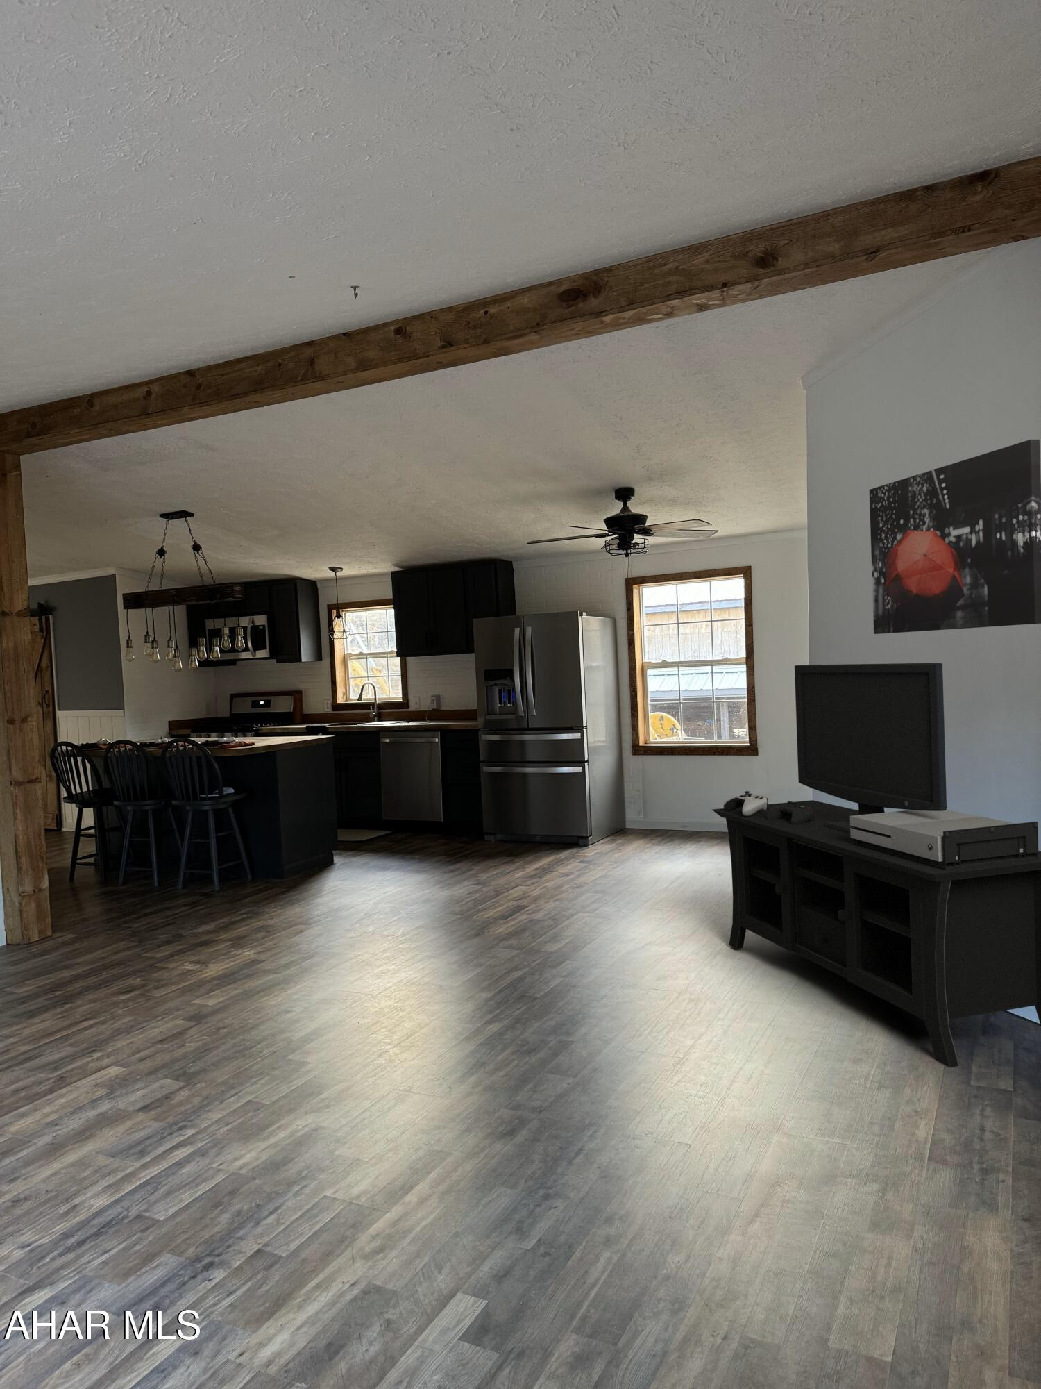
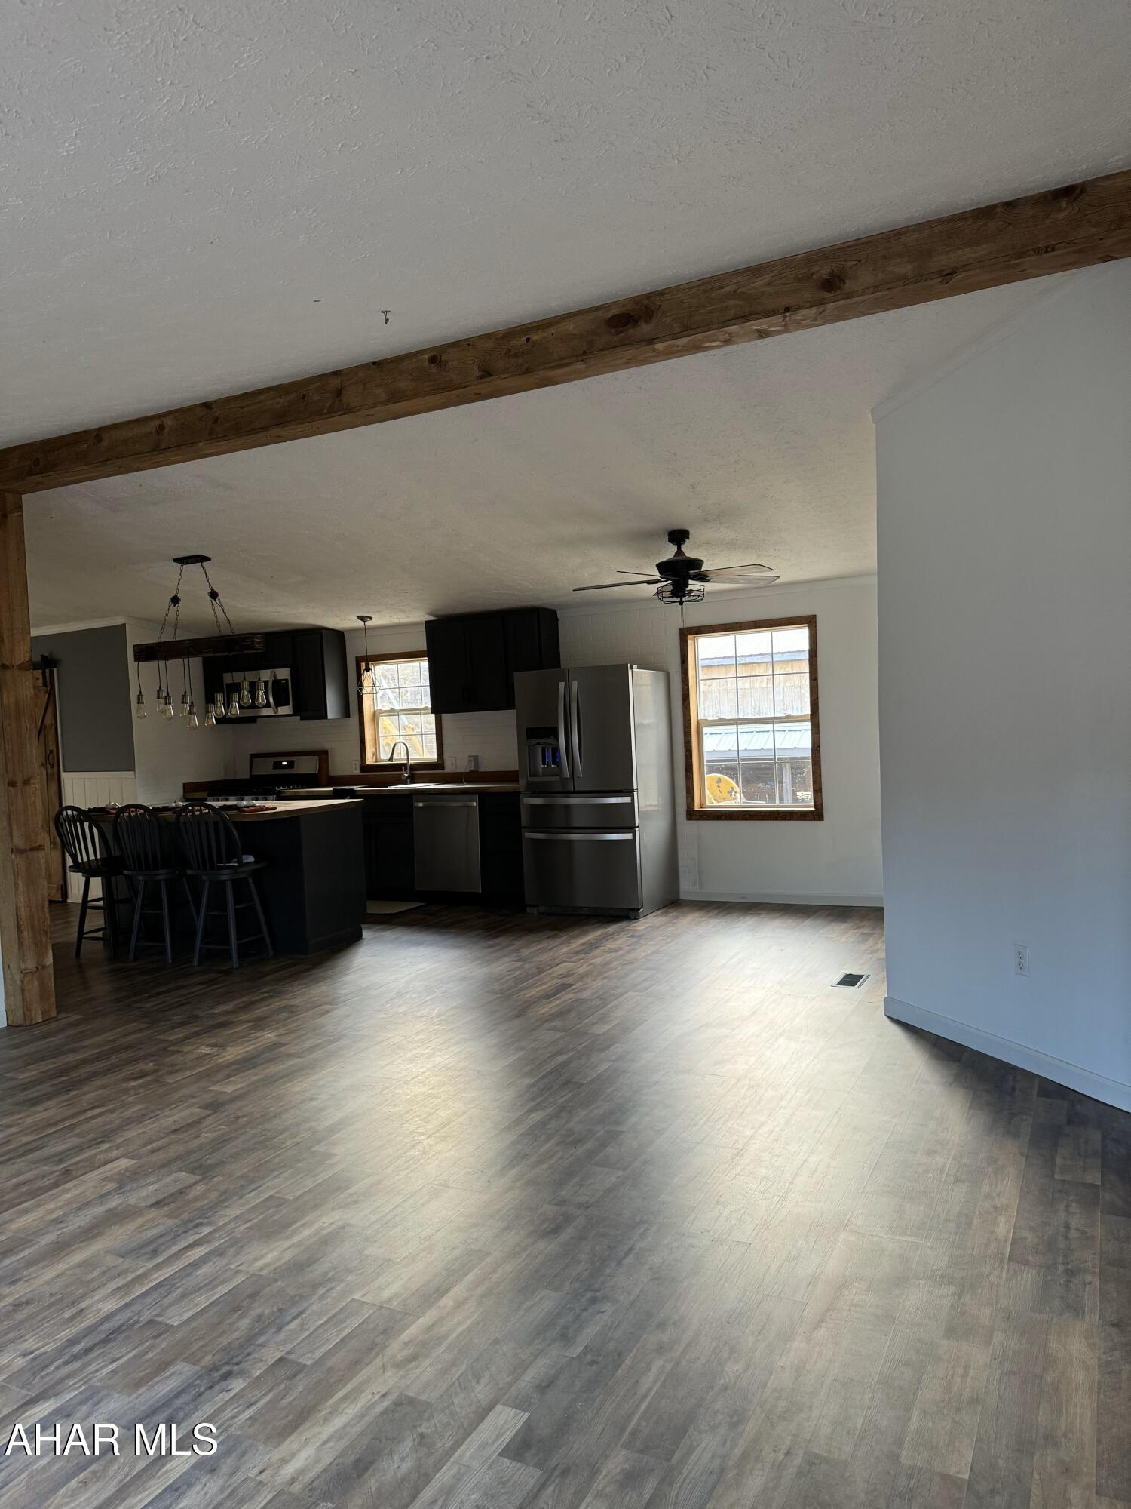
- media console (859, 827)
- wall art (947, 548)
